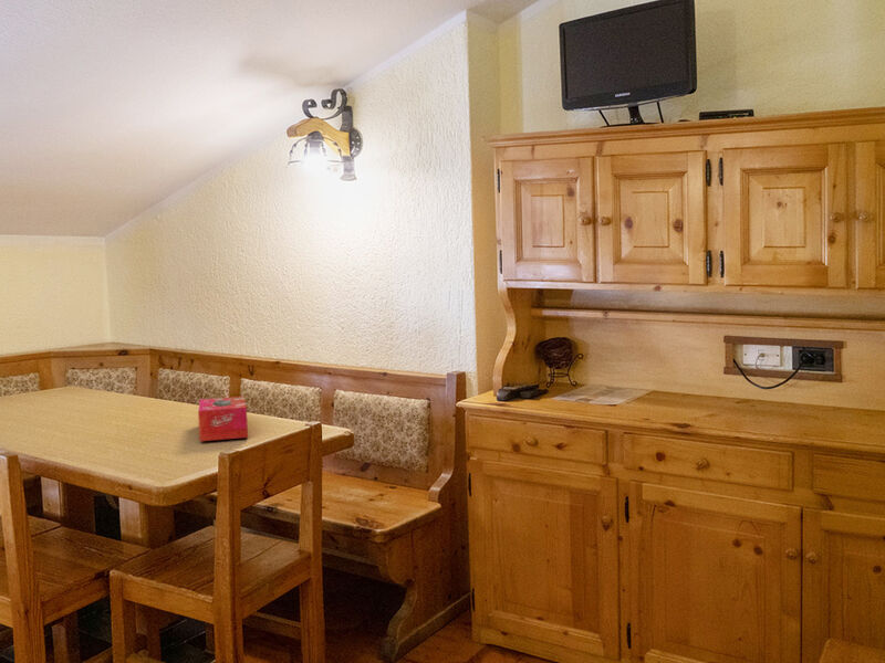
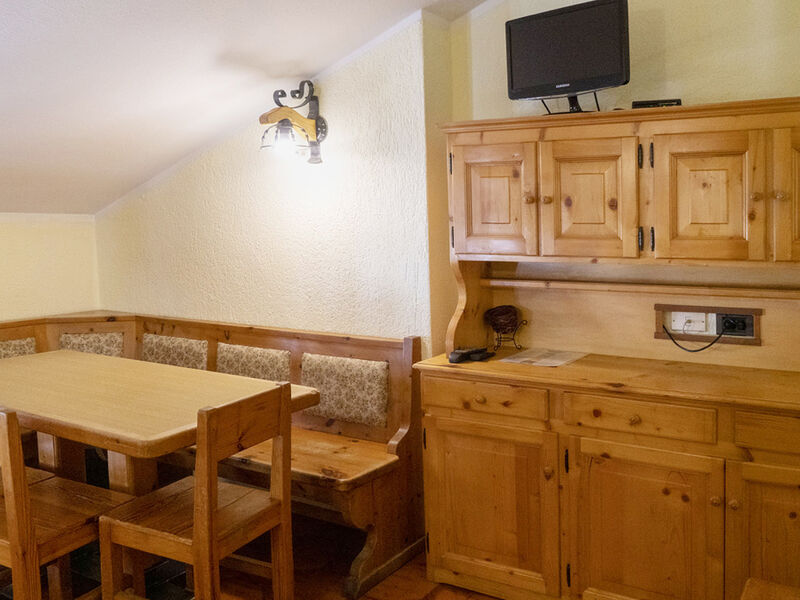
- tissue box (222, 417)
